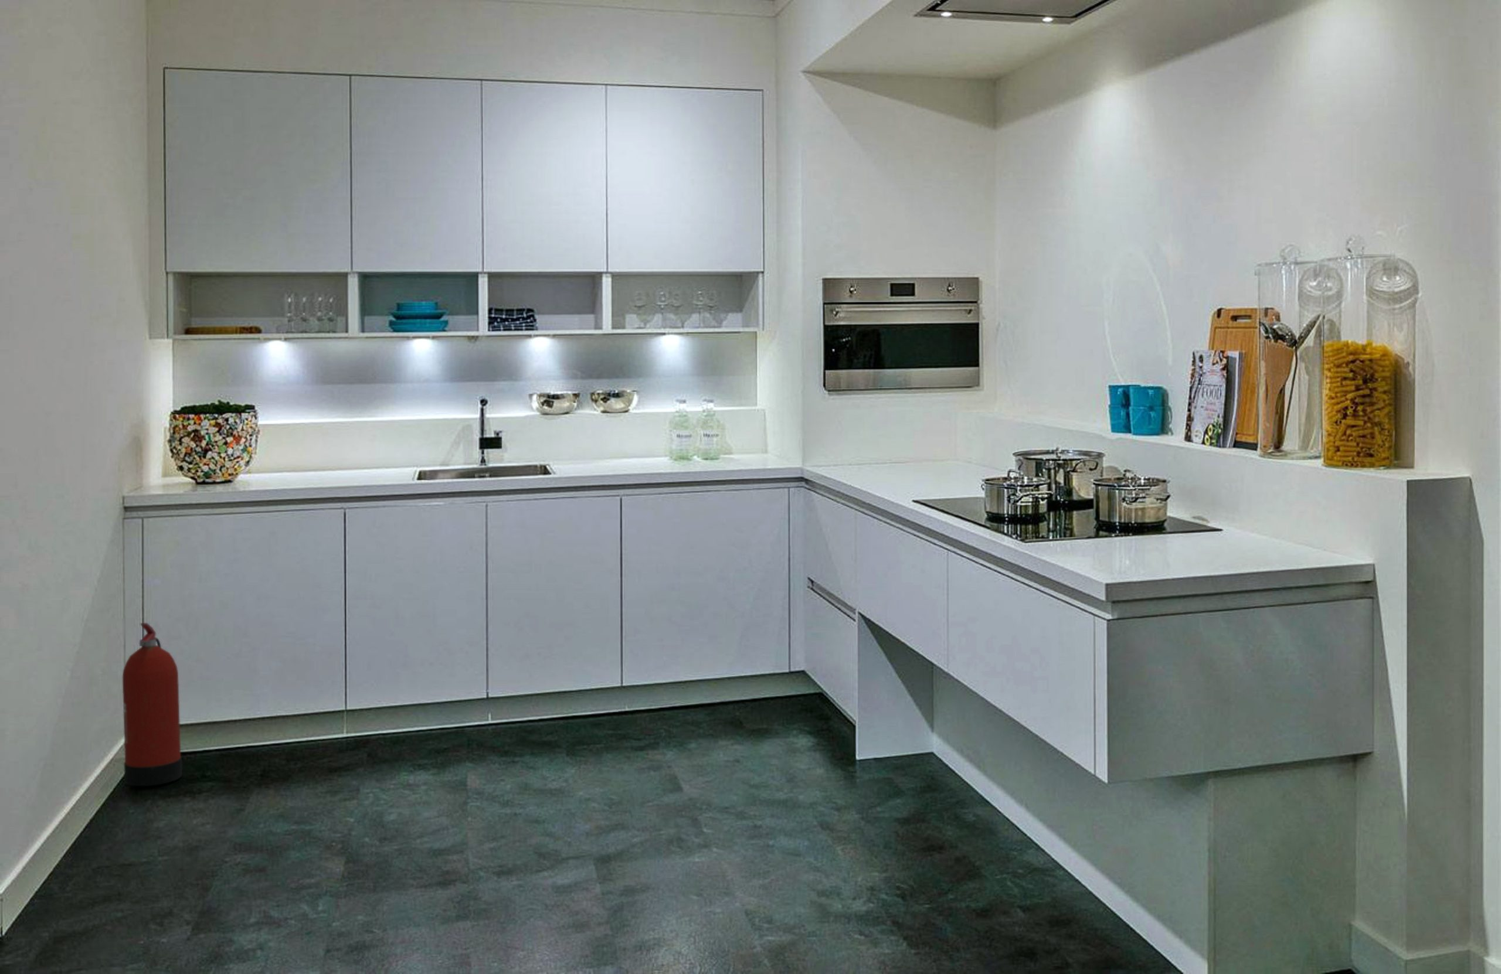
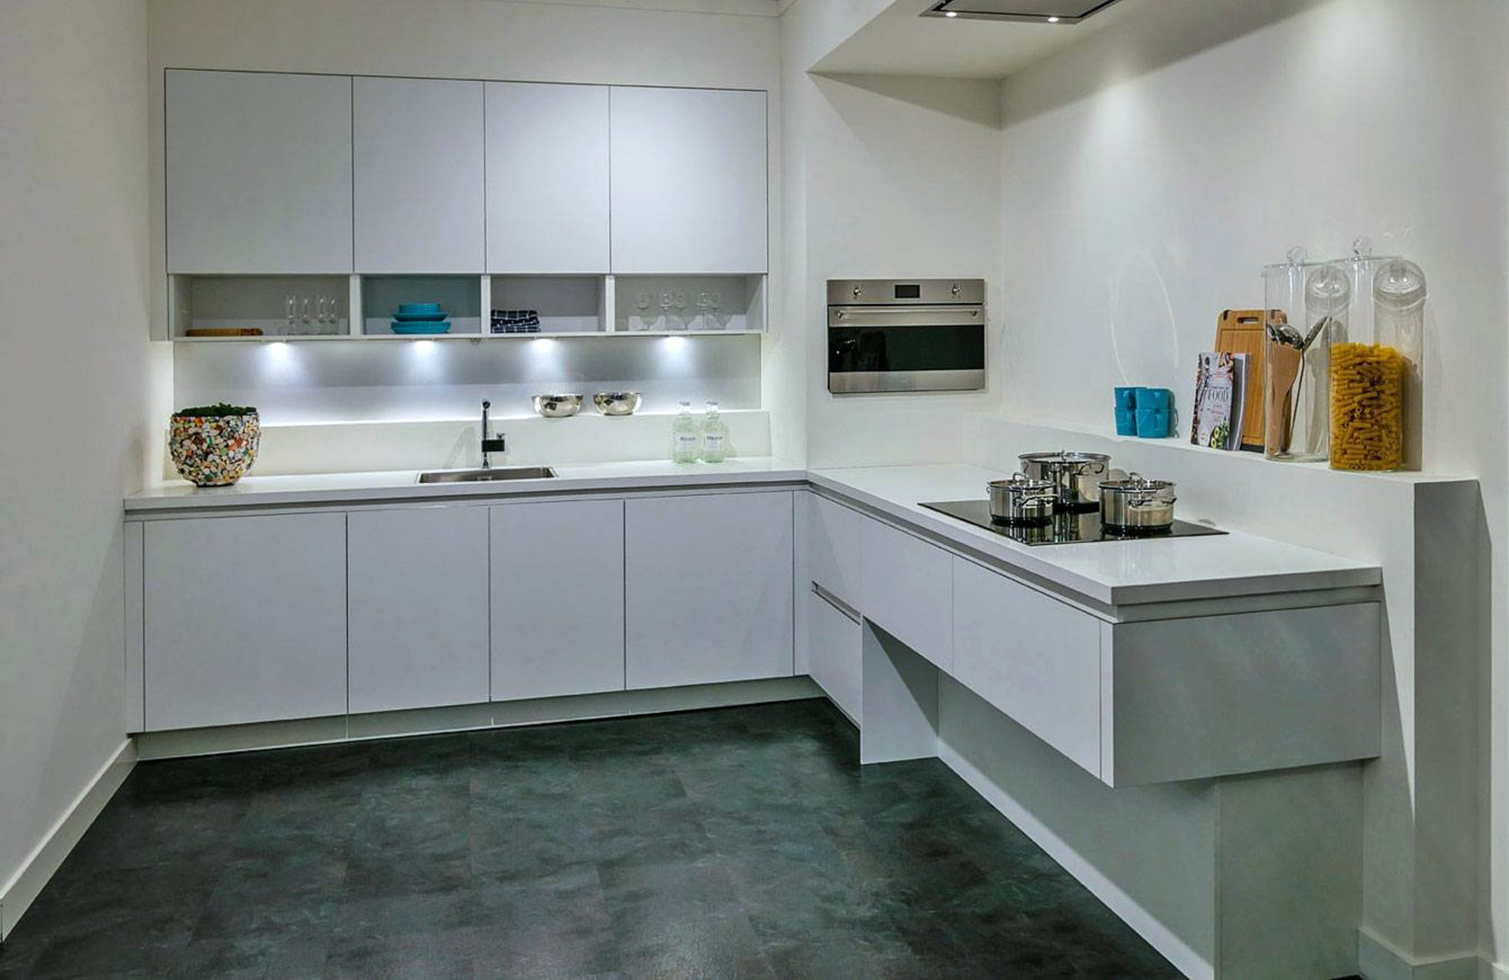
- fire extinguisher (153, 697)
